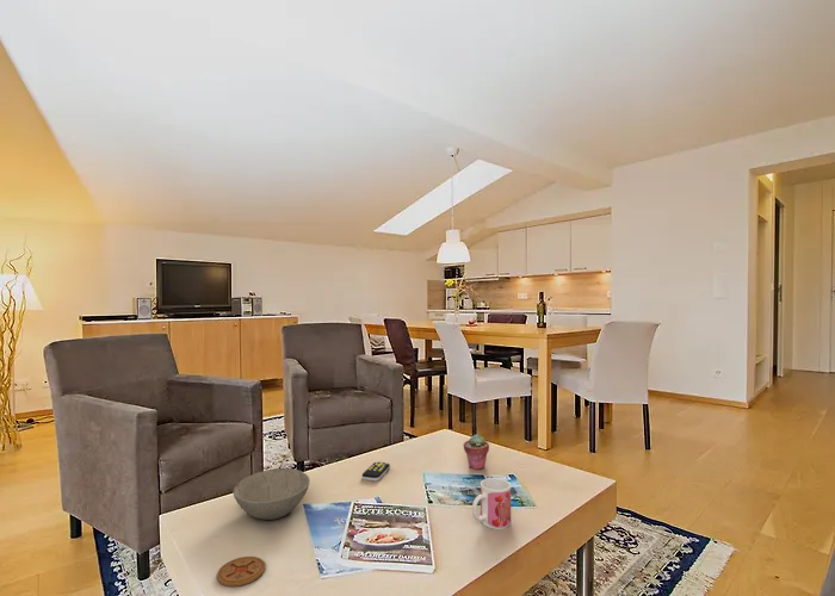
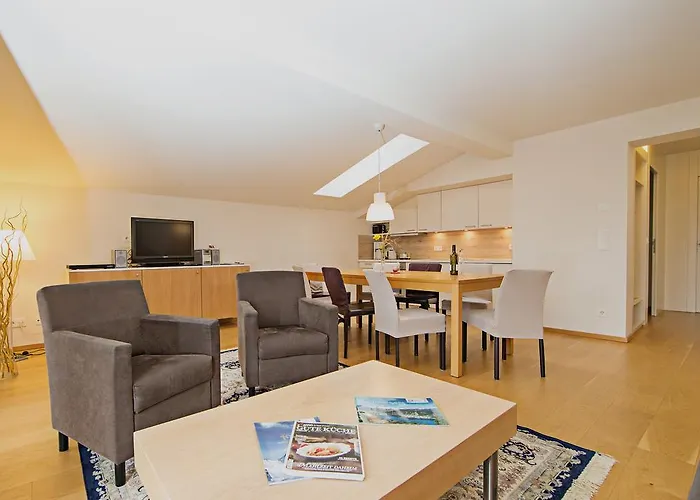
- bowl (272, 496)
- remote control (376, 471)
- mug (489, 504)
- coaster (241, 570)
- potted succulent (476, 449)
